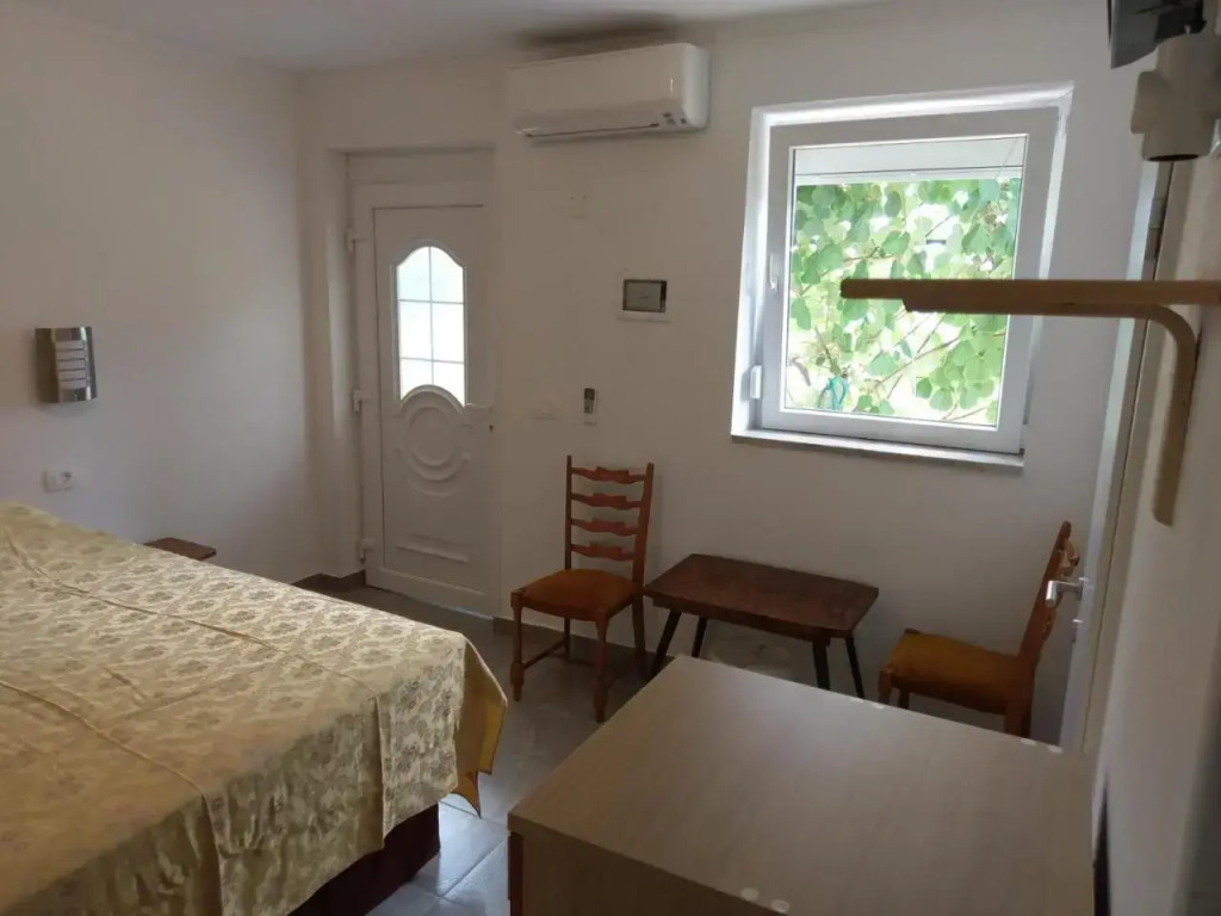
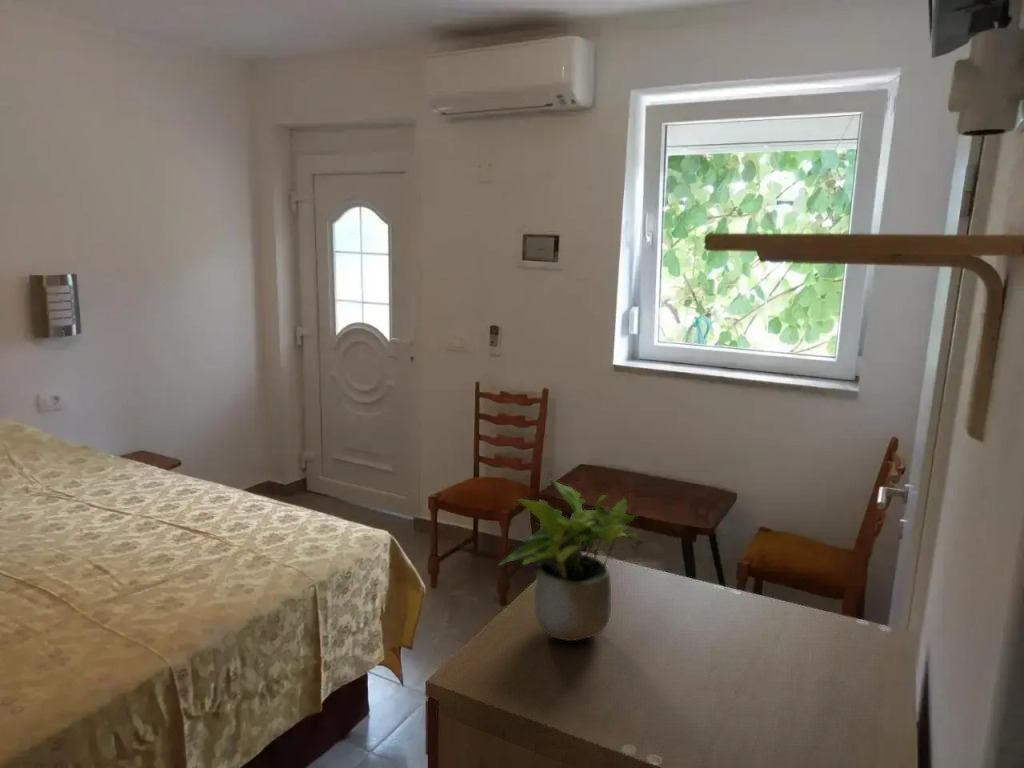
+ potted plant (567, 556)
